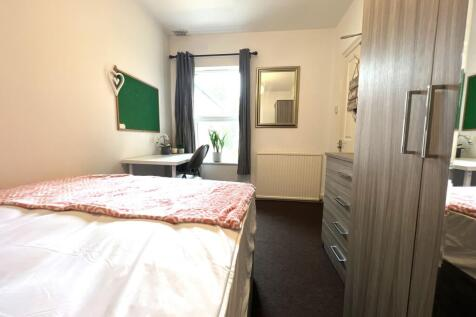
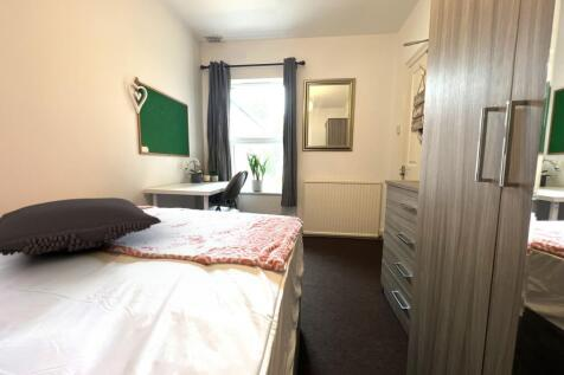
+ pillow (78, 221)
